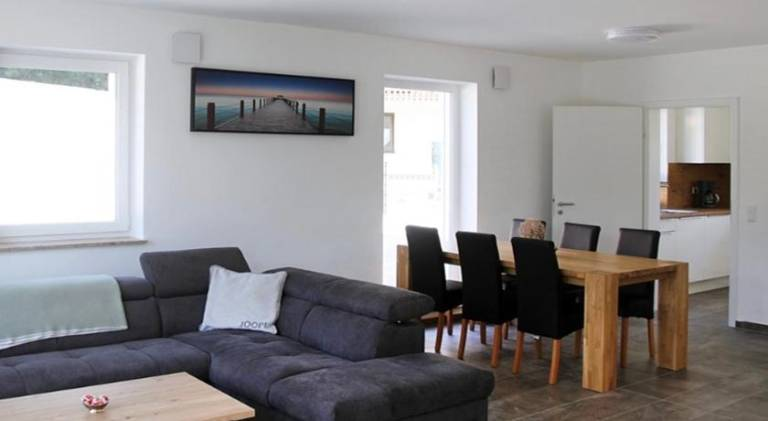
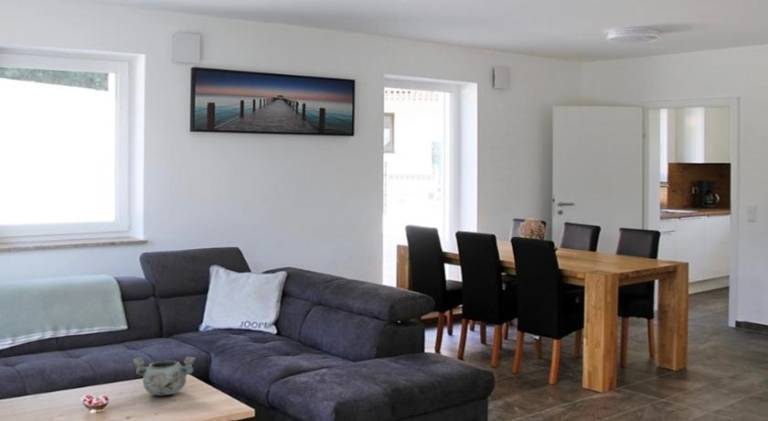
+ decorative bowl (163, 374)
